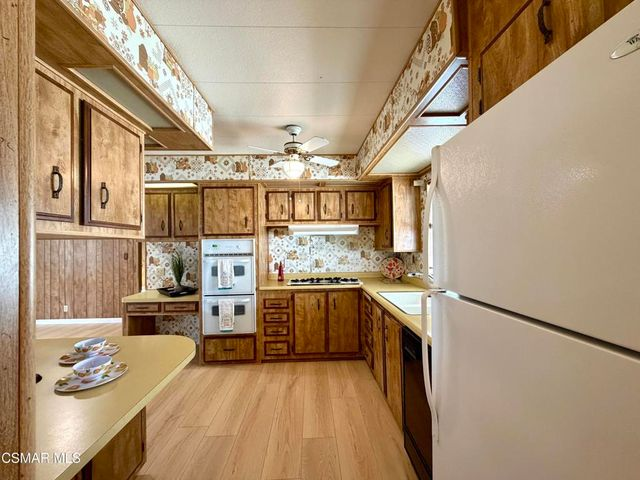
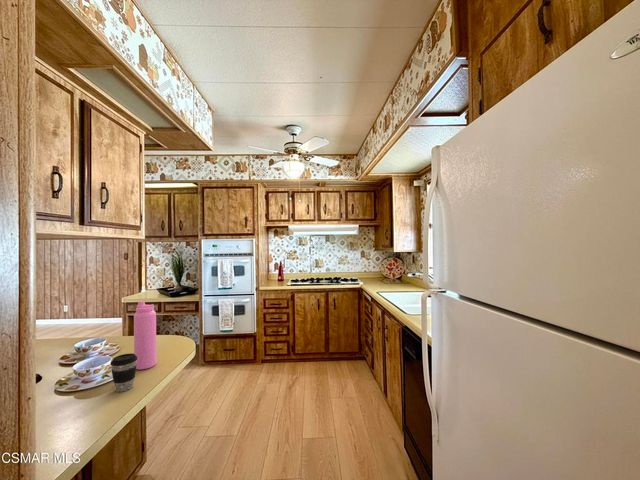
+ water bottle (145, 333)
+ coffee cup (124, 372)
